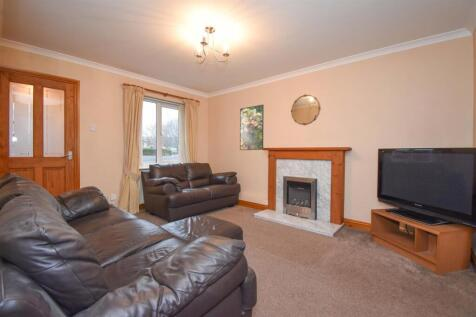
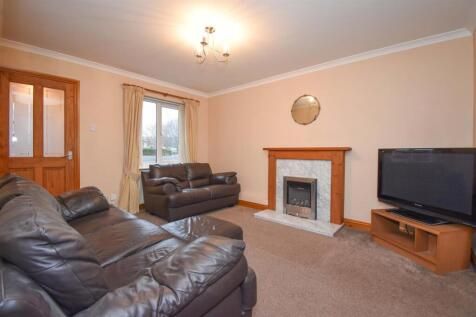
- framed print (251, 128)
